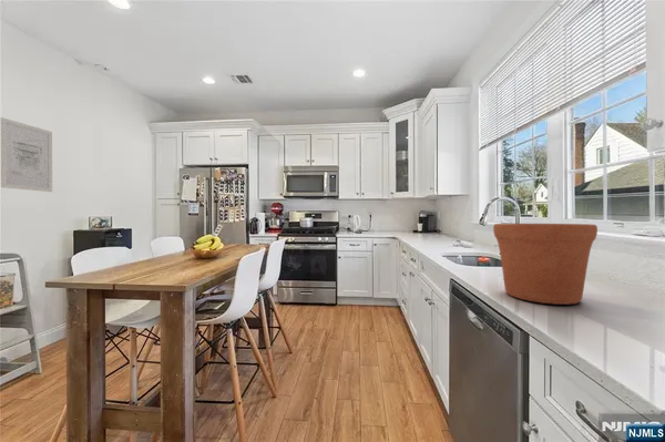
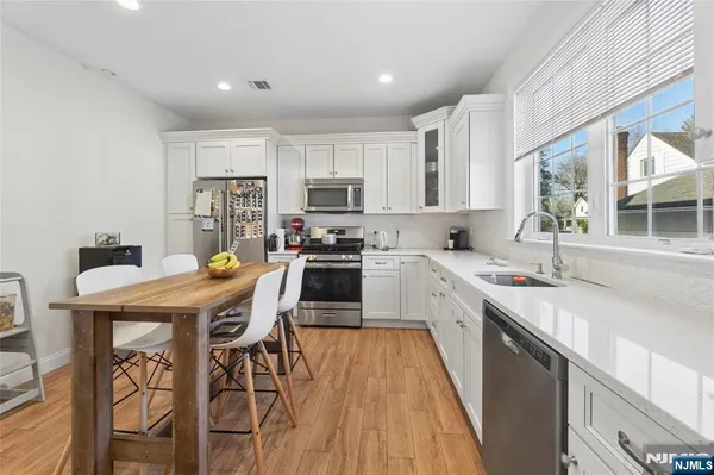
- wall art (28, 157)
- flower pot (541, 259)
